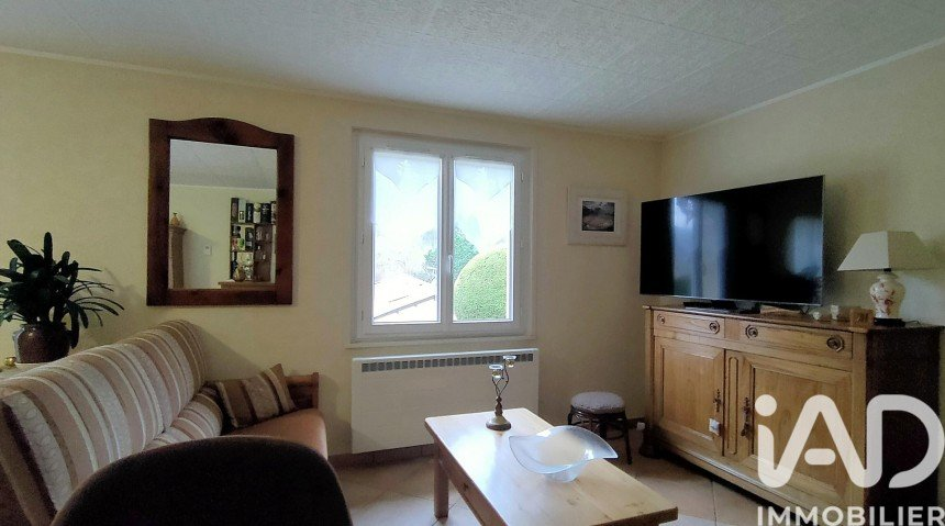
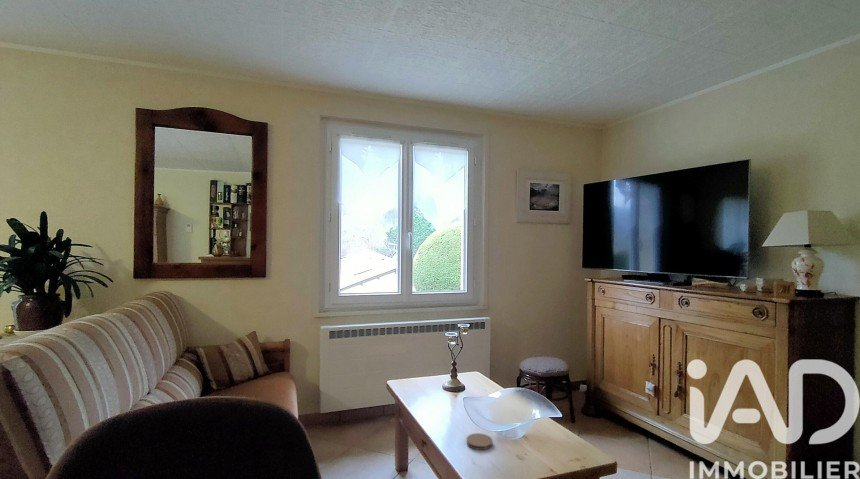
+ coaster (479, 441)
